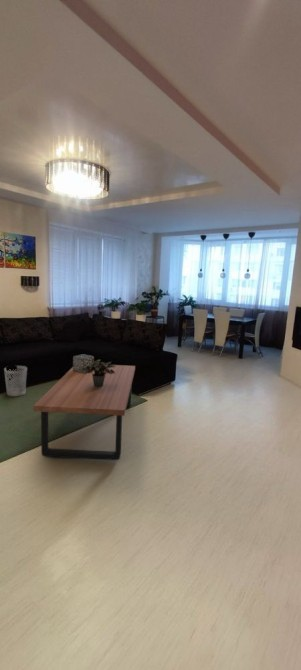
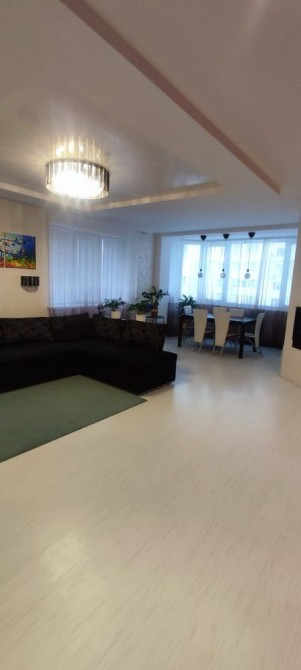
- coffee table (94, 404)
- potted plant (98, 373)
- decorative box (83, 363)
- wastebasket (15, 381)
